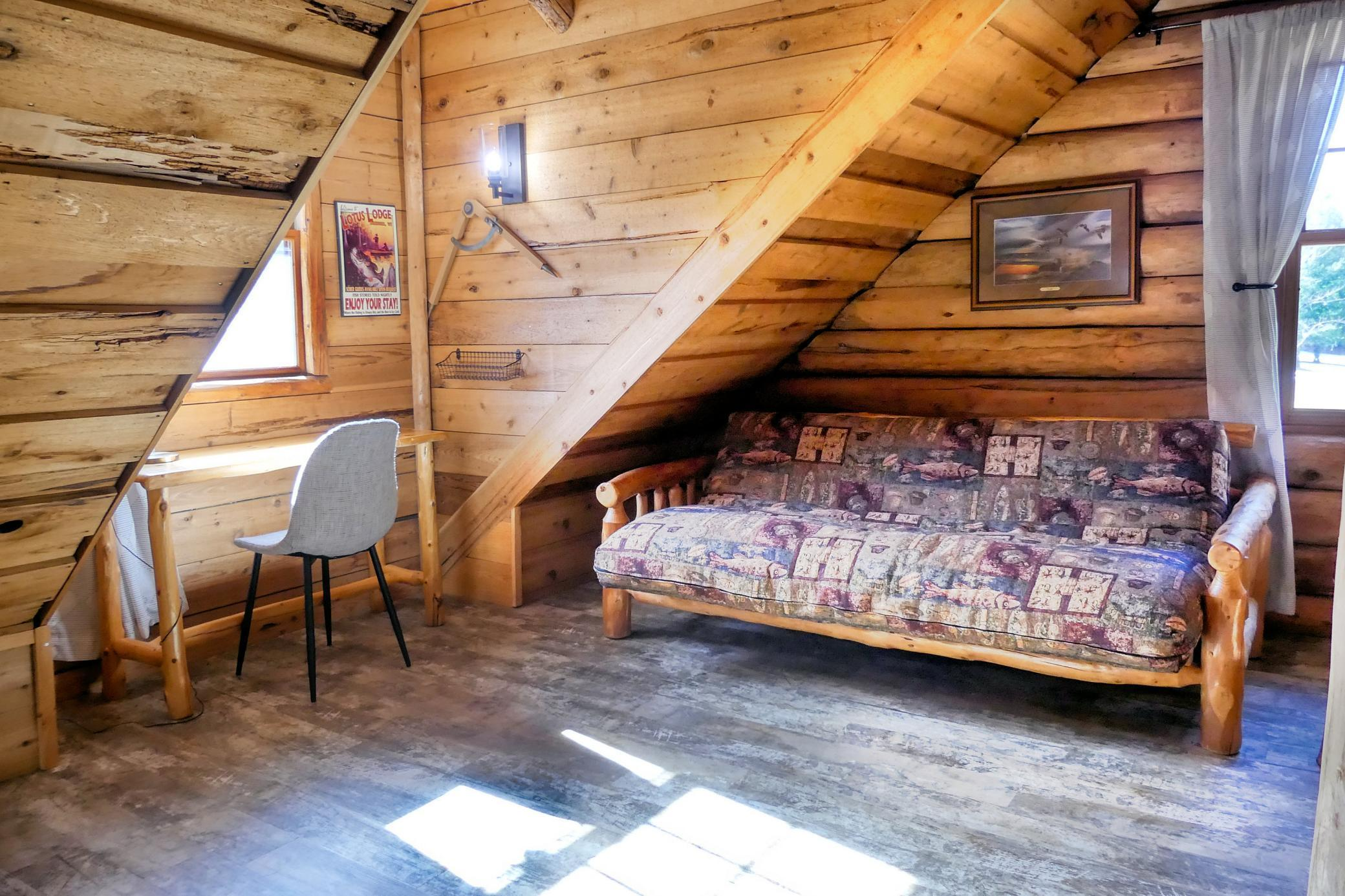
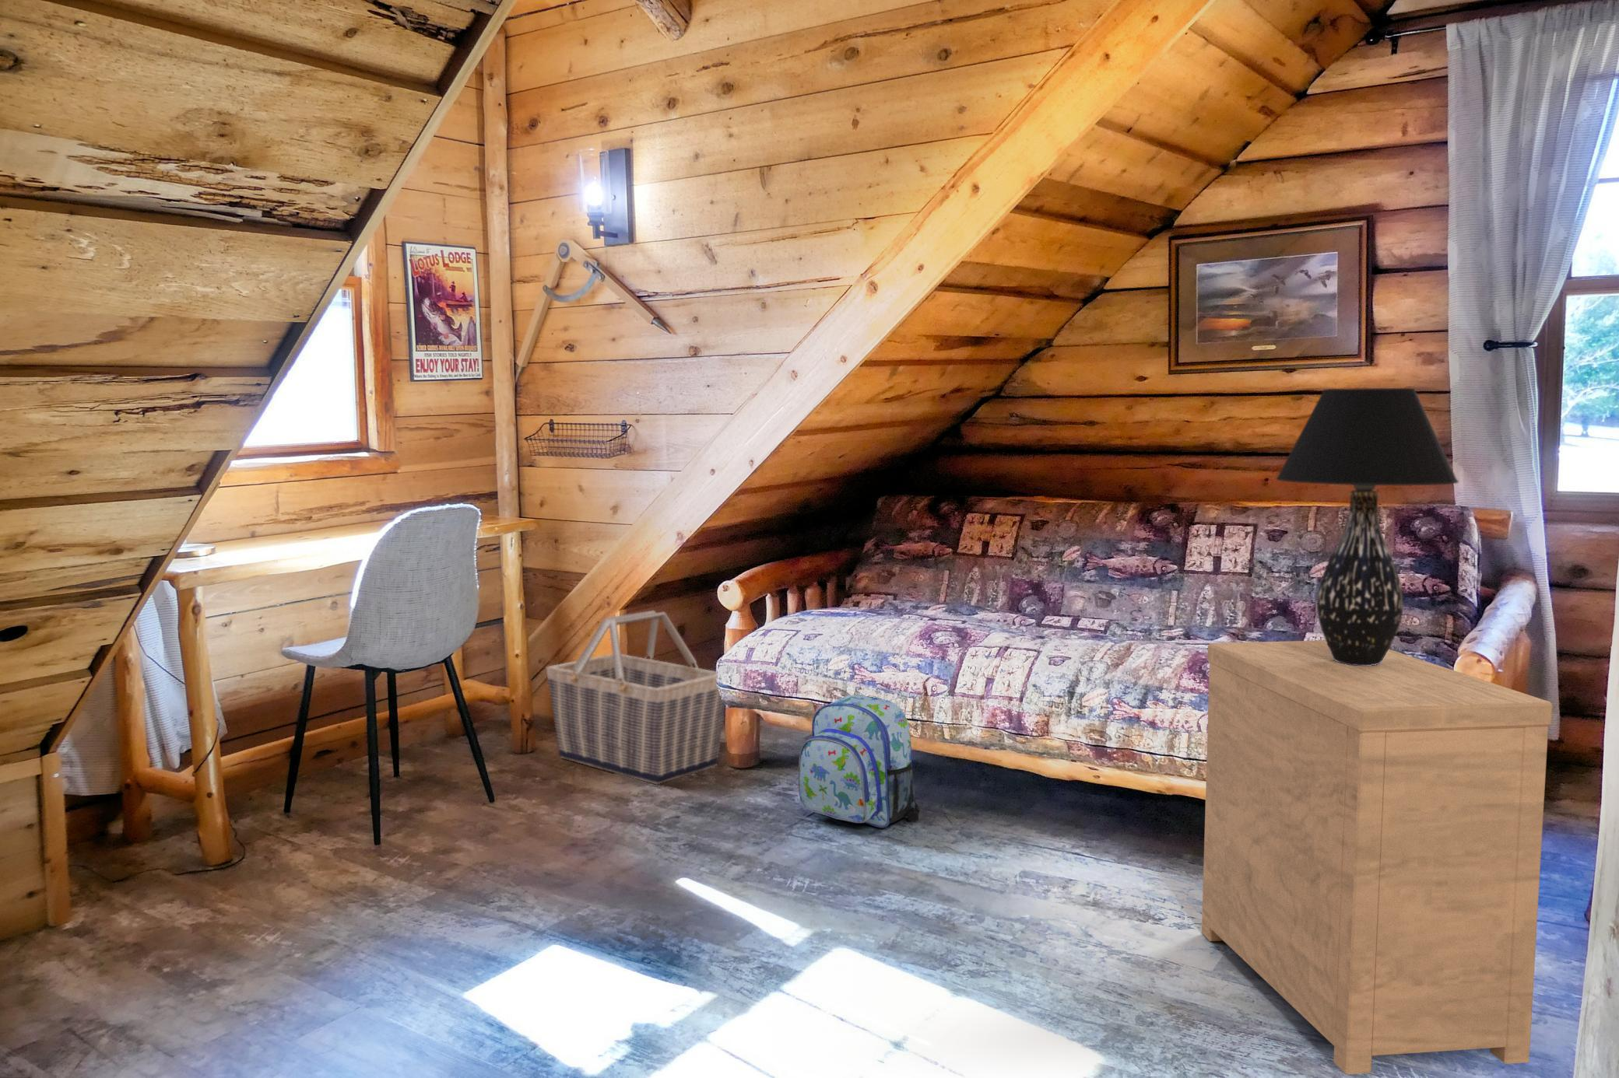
+ table lamp (1363, 526)
+ backpack (856, 760)
+ side table (1366, 831)
+ basket (636, 688)
